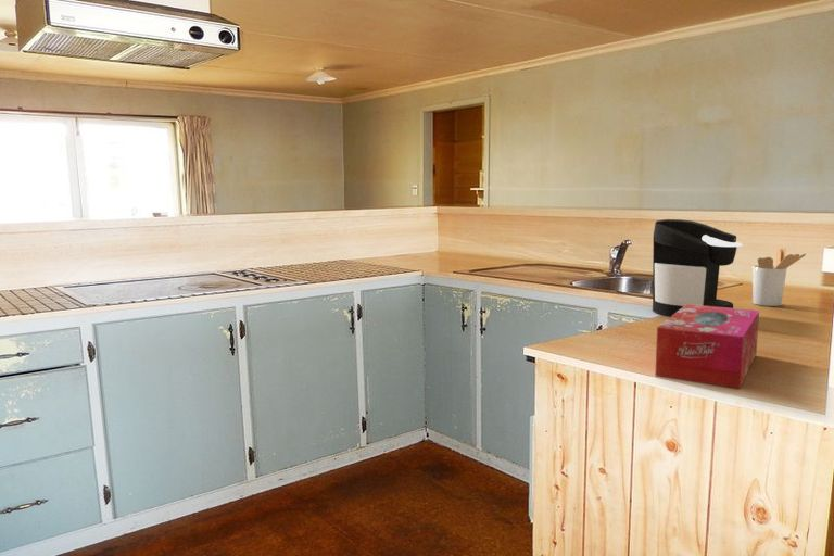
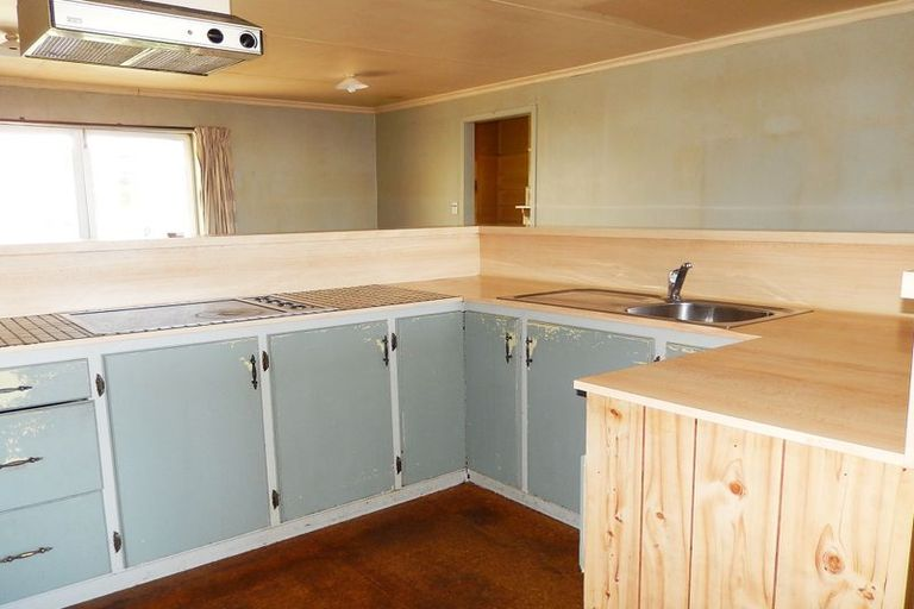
- coffee maker (695, 266)
- utensil holder (776, 277)
- tissue box (709, 341)
